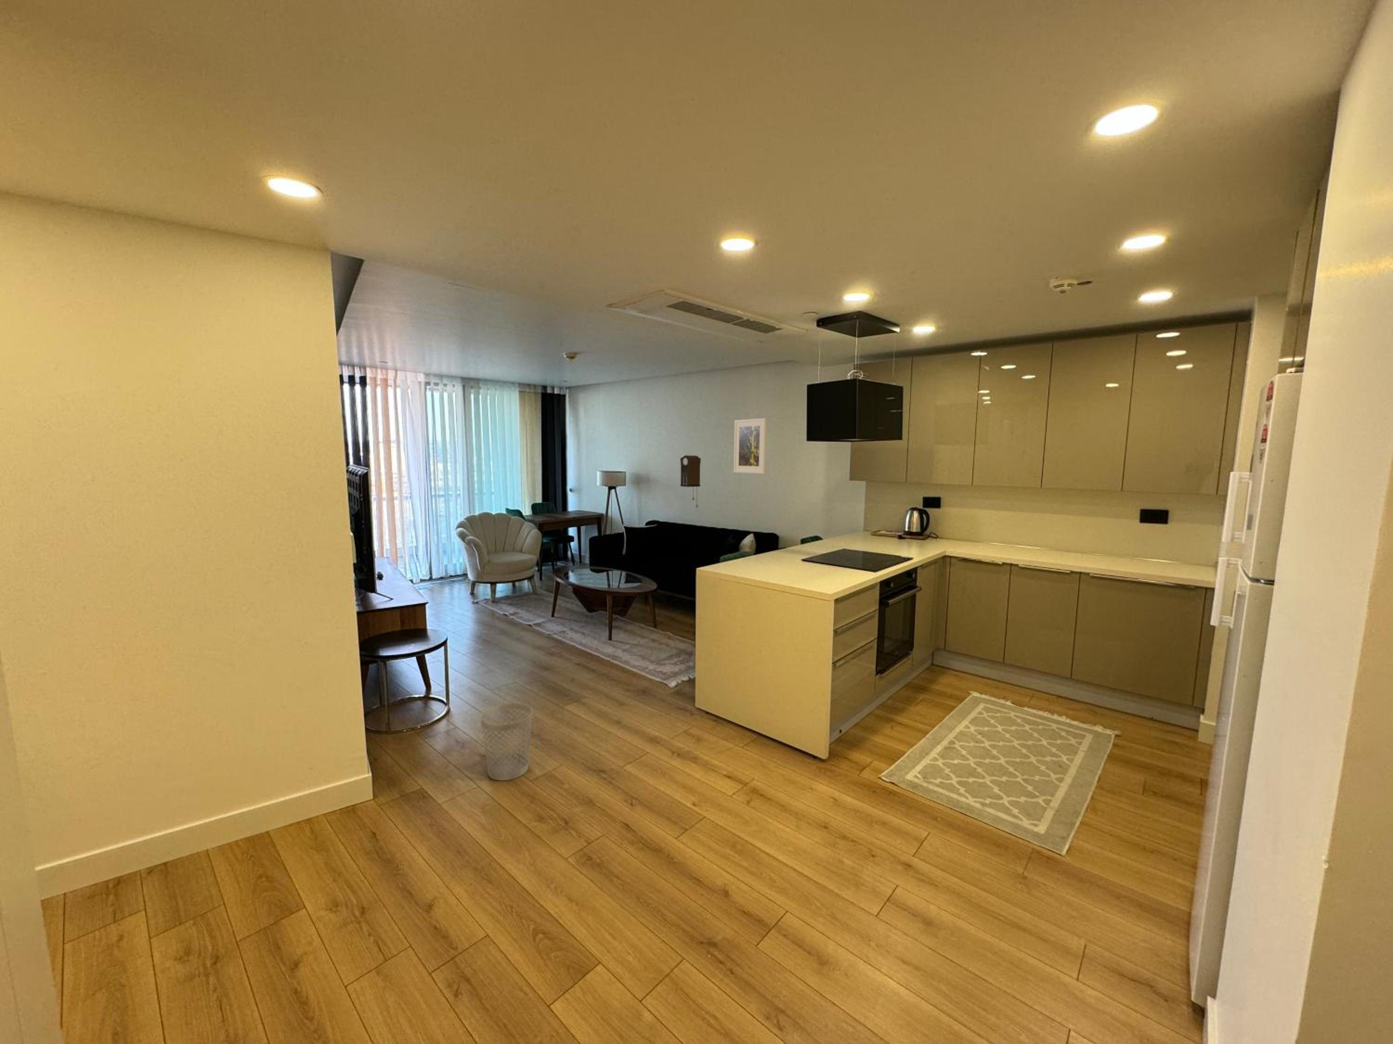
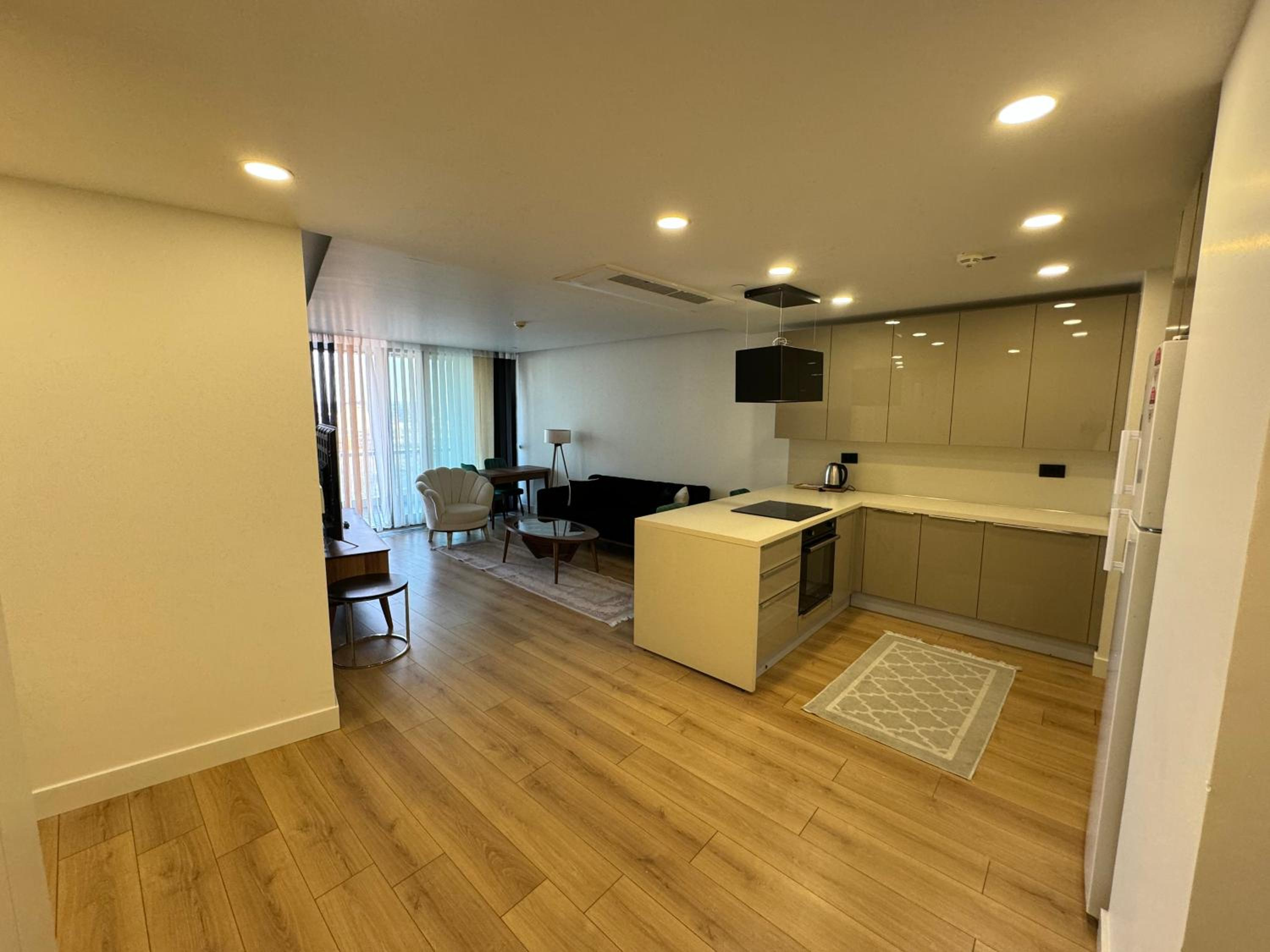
- wastebasket (508, 741)
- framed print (749, 446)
- pendulum clock (690, 481)
